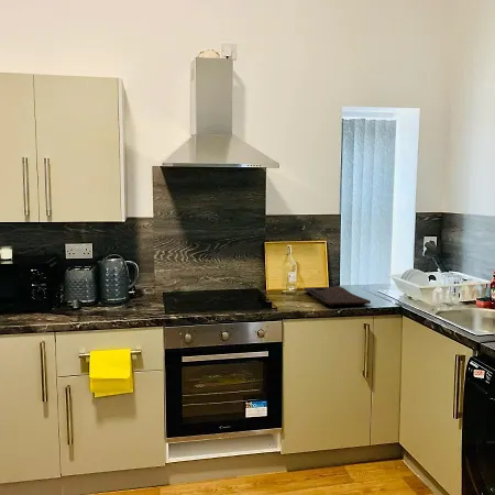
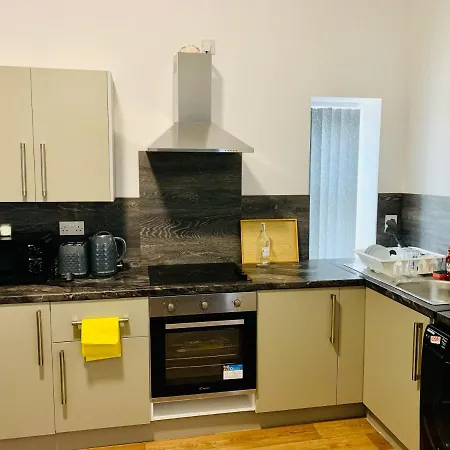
- cutting board (334, 296)
